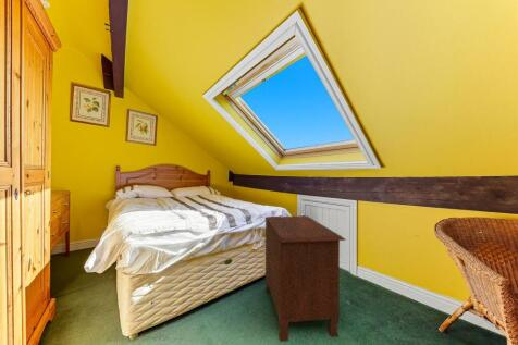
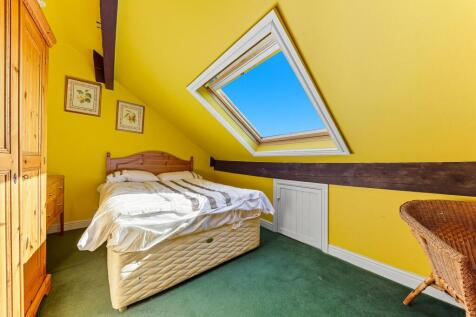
- nightstand (297, 266)
